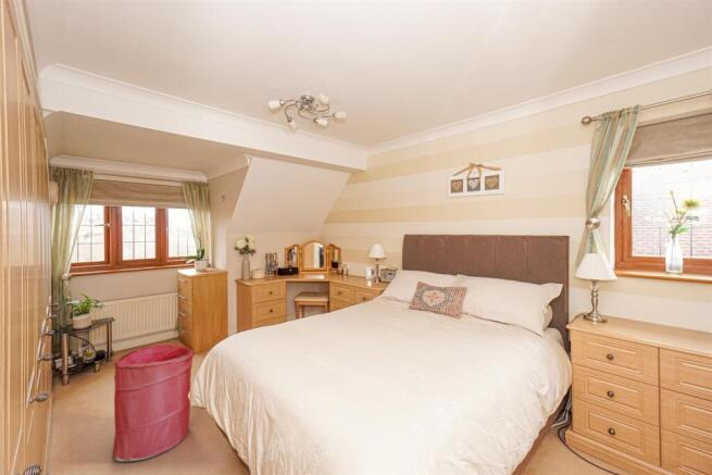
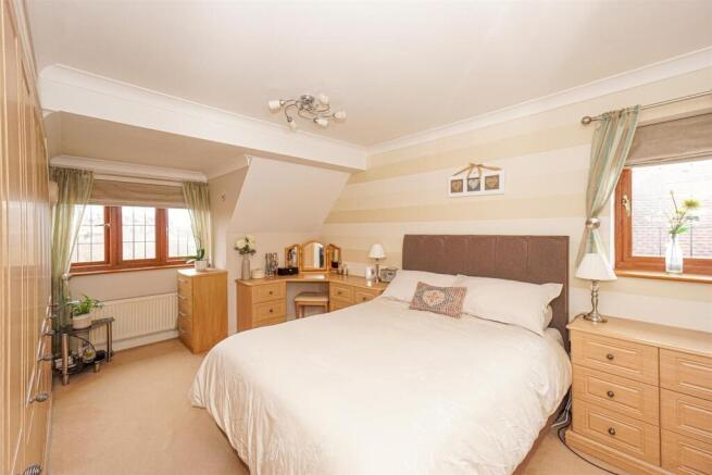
- laundry hamper (155, 395)
